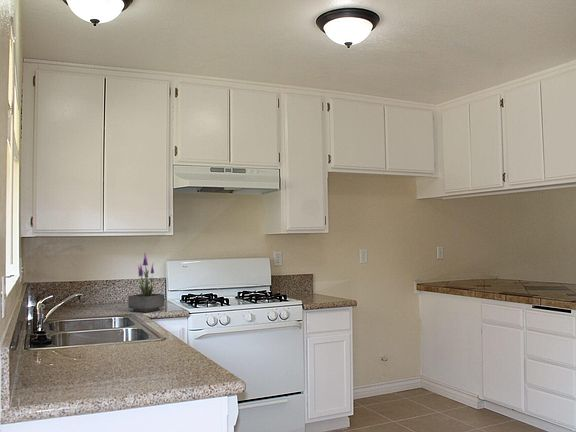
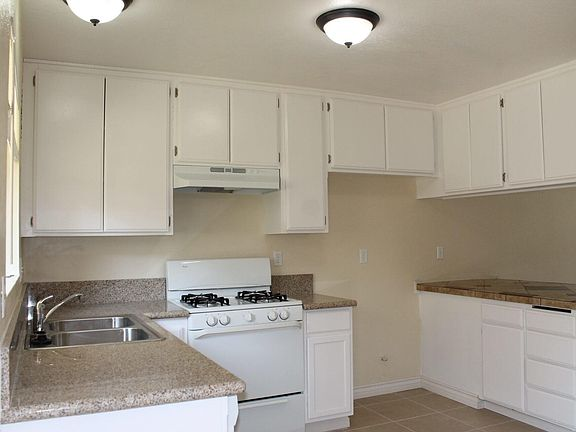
- potted plant (146, 280)
